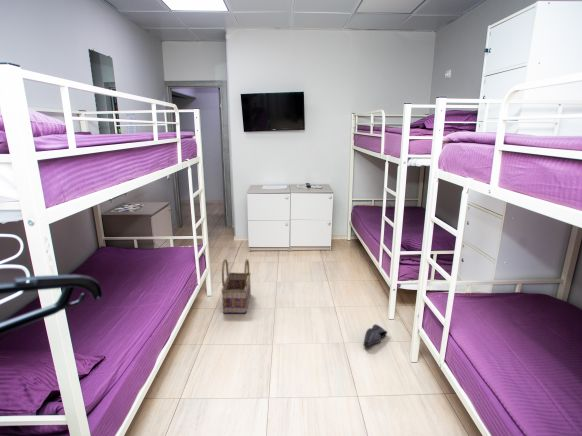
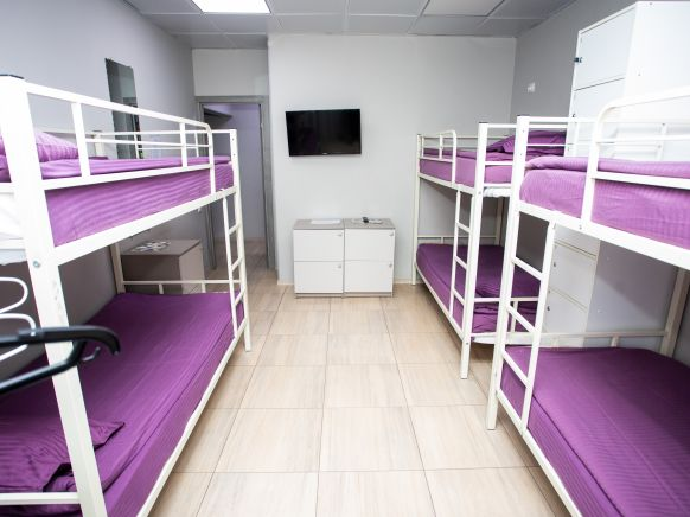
- shoe (375, 335)
- basket (236, 281)
